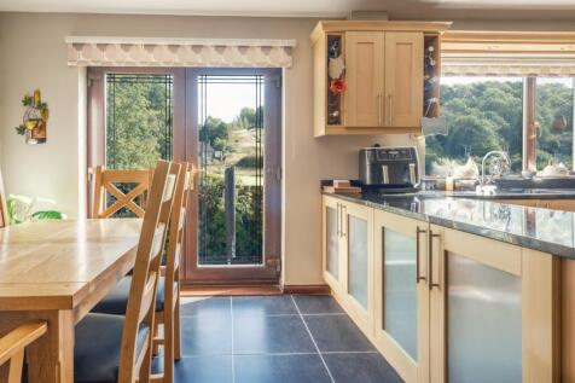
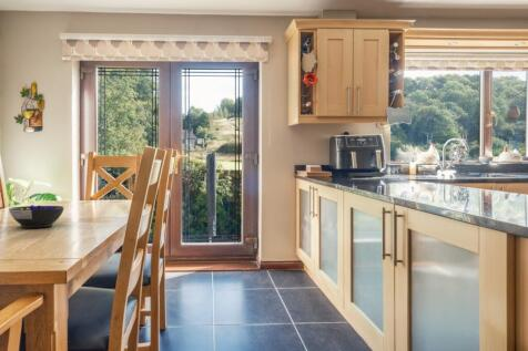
+ cereal bowl (37, 215)
